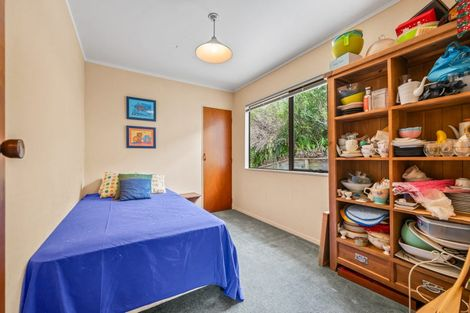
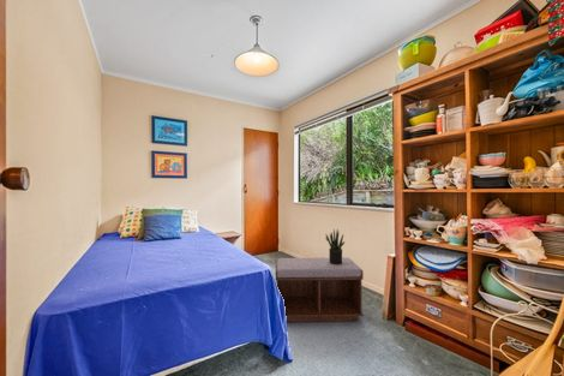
+ potted plant (334, 245)
+ bench (316, 286)
